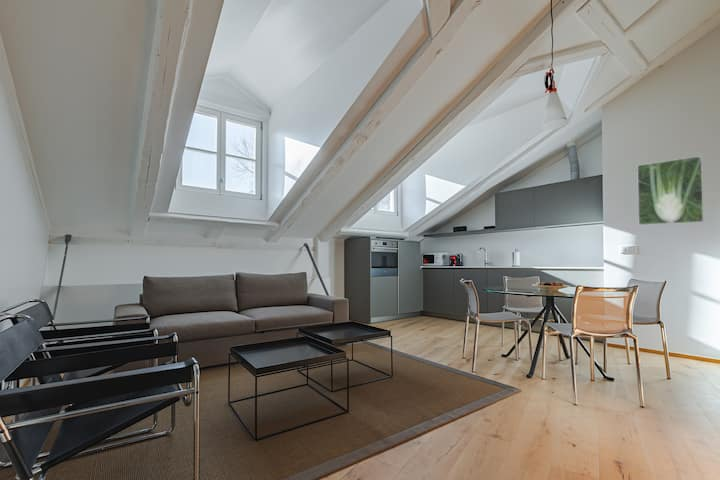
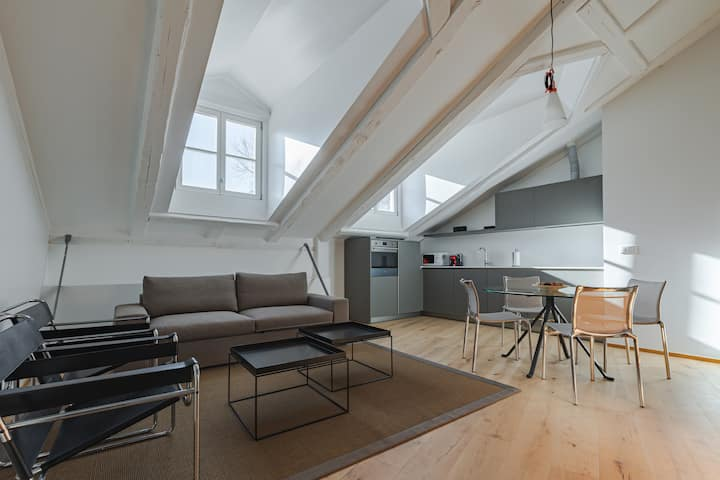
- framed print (668, 192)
